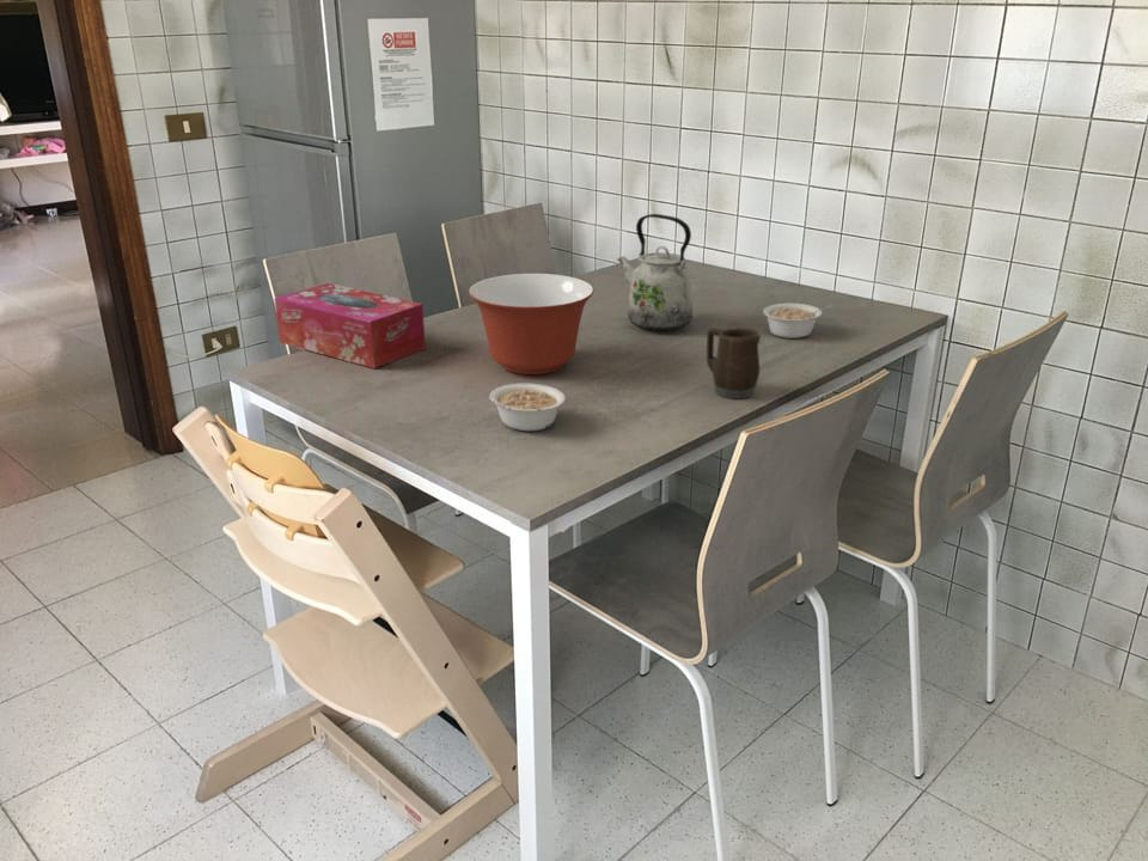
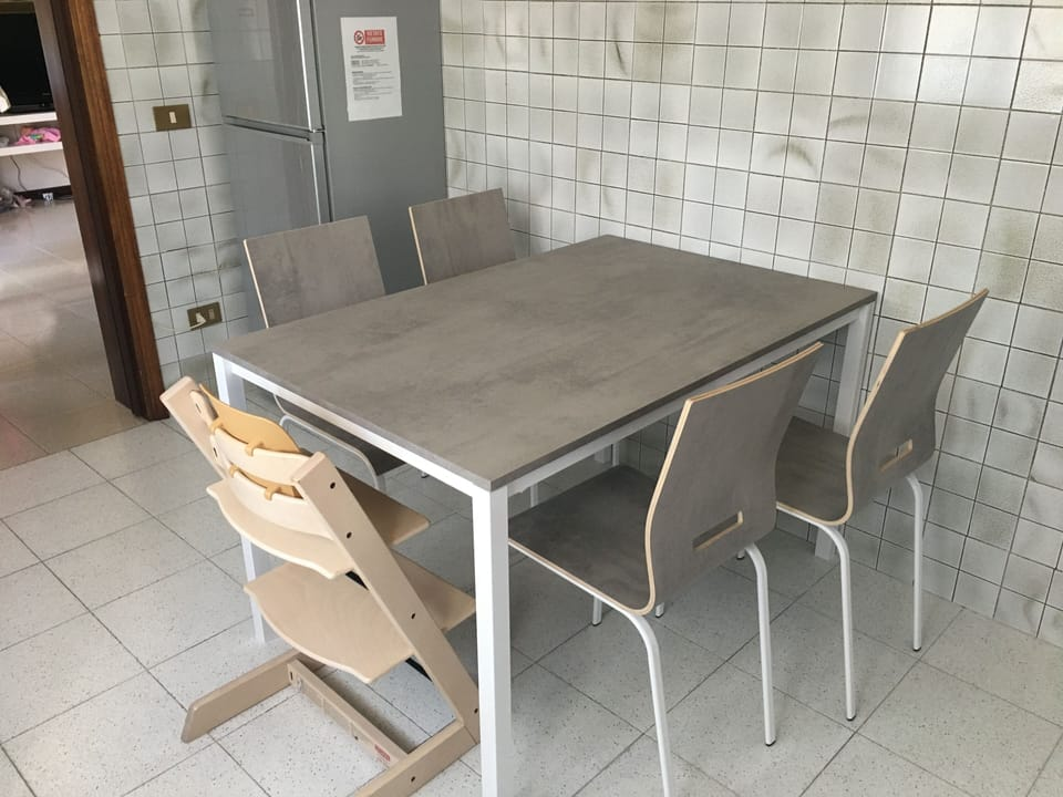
- legume (530, 407)
- kettle (652, 269)
- legume (793, 318)
- tissue box (349, 323)
- mixing bowl (531, 326)
- mug (732, 360)
